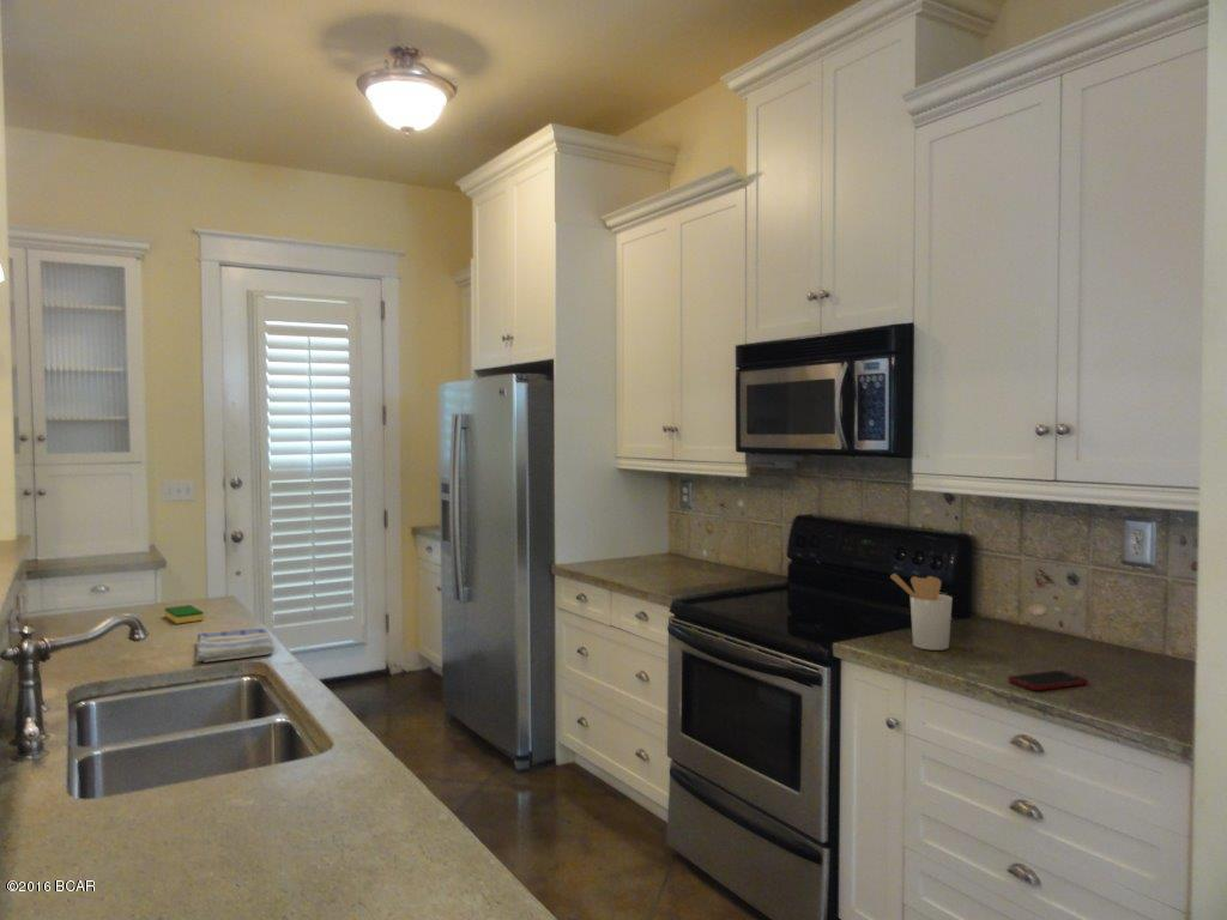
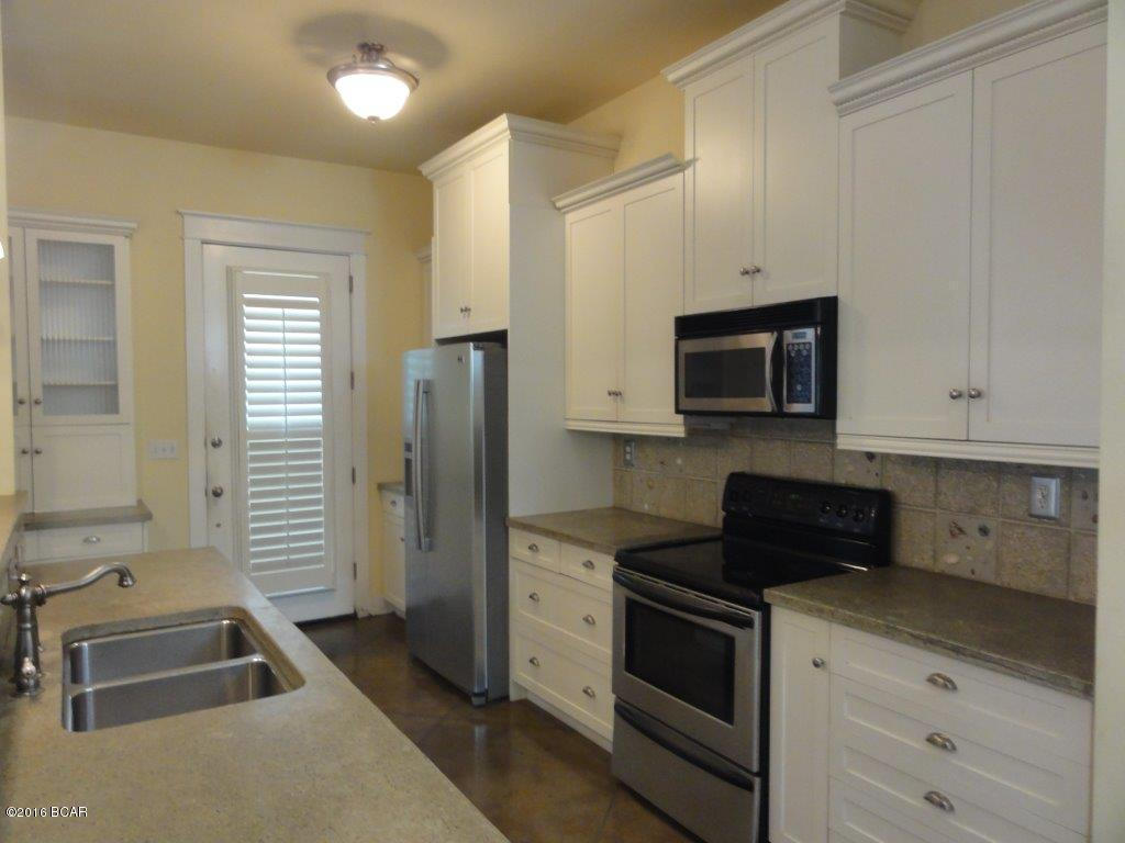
- cell phone (1047, 680)
- dish towel (234, 642)
- dish sponge (183, 613)
- utensil holder (919, 609)
